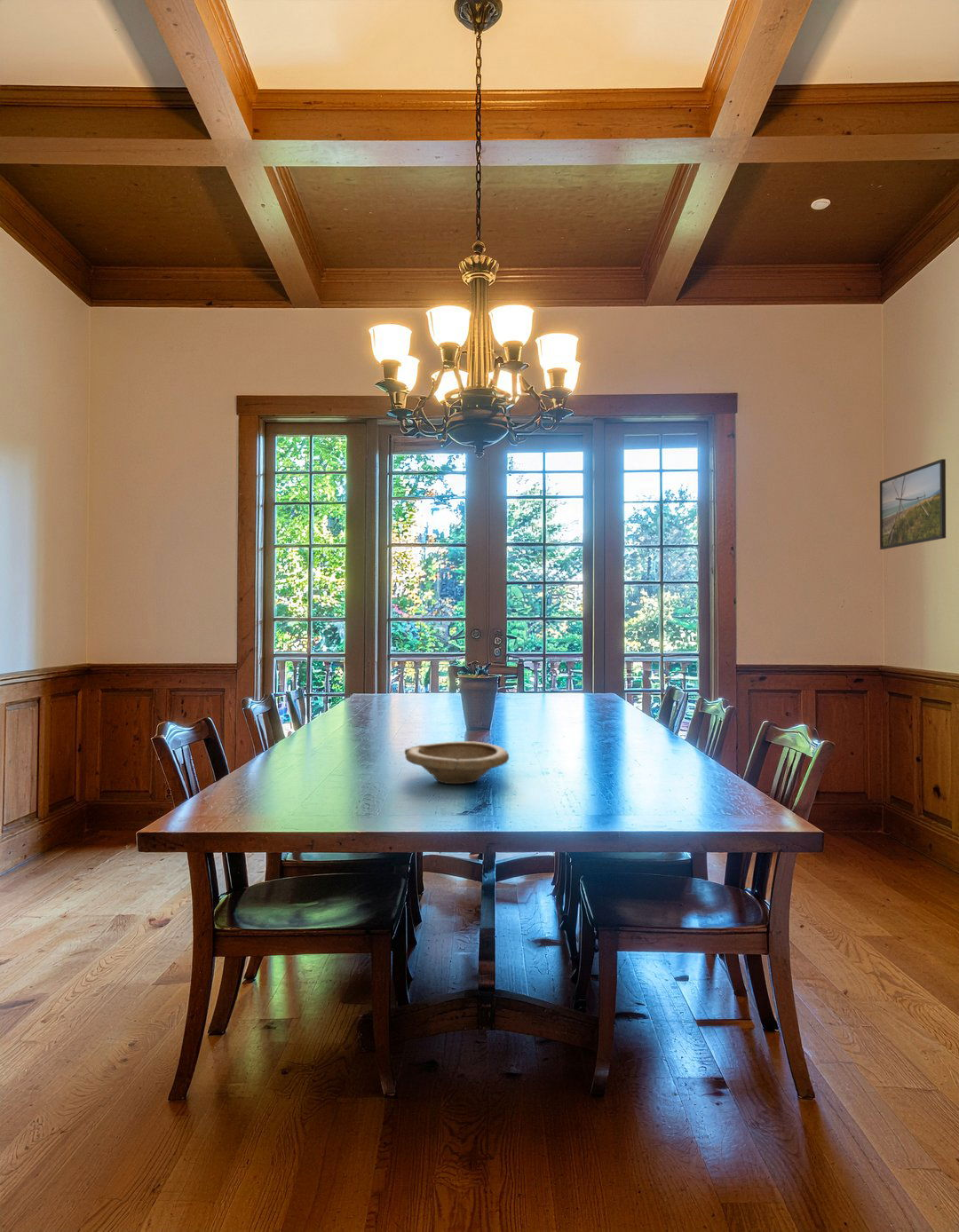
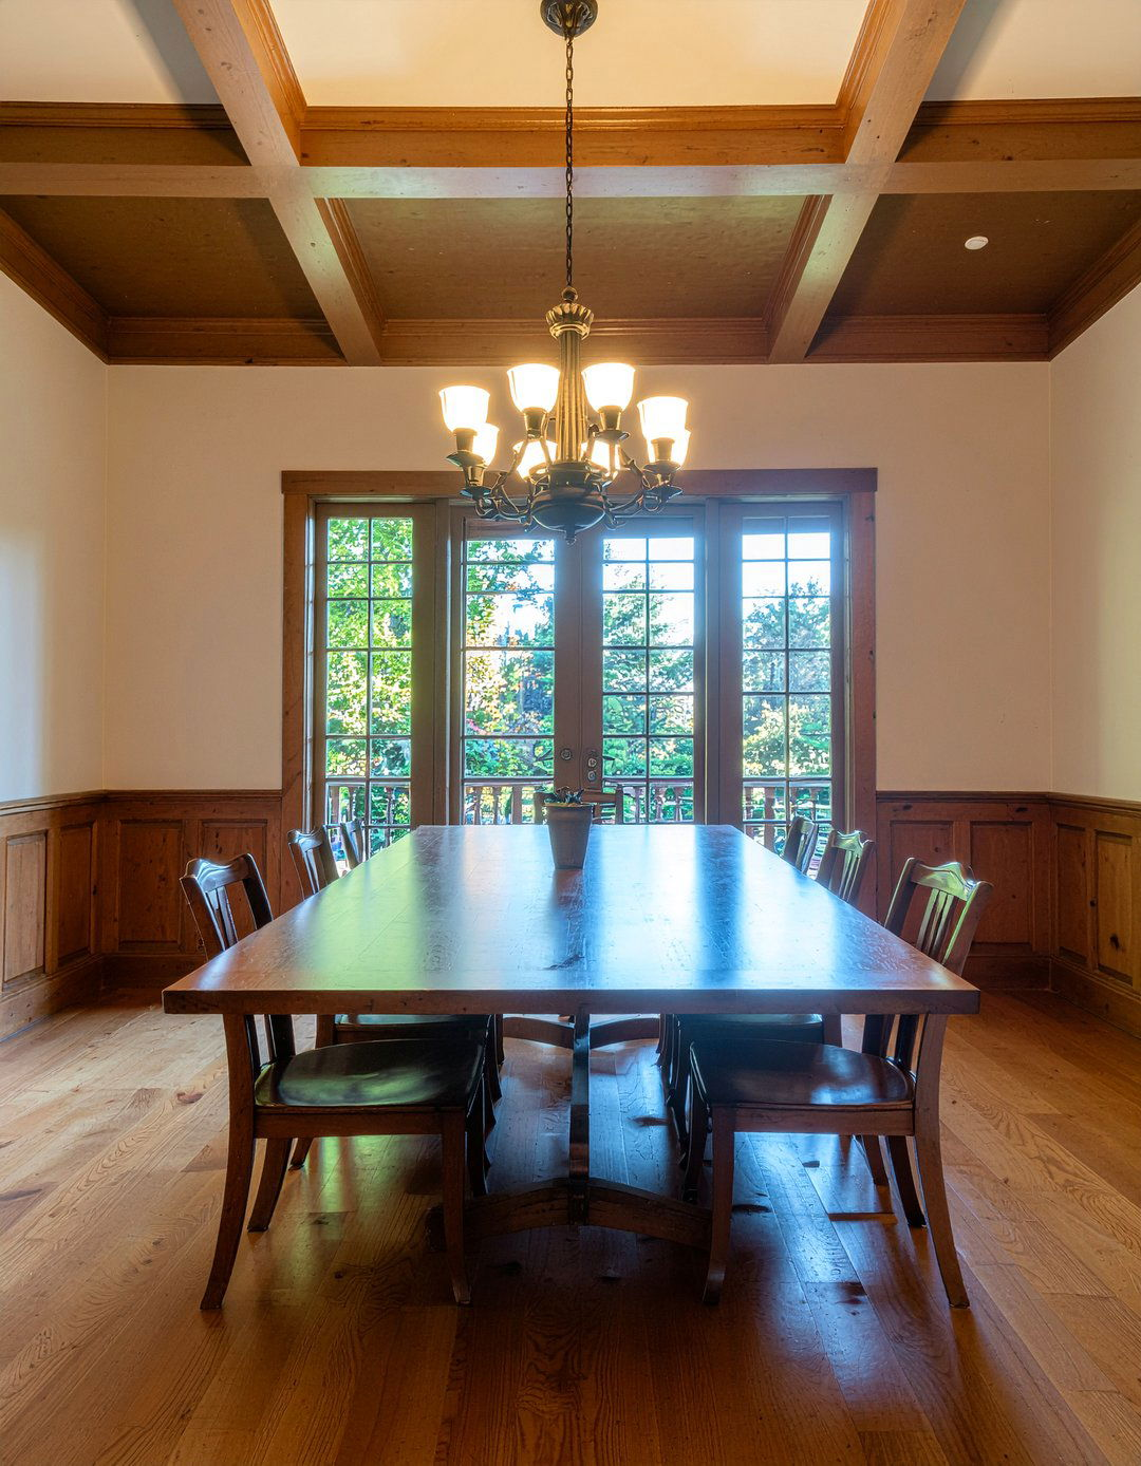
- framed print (910, 507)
- bowl (456, 764)
